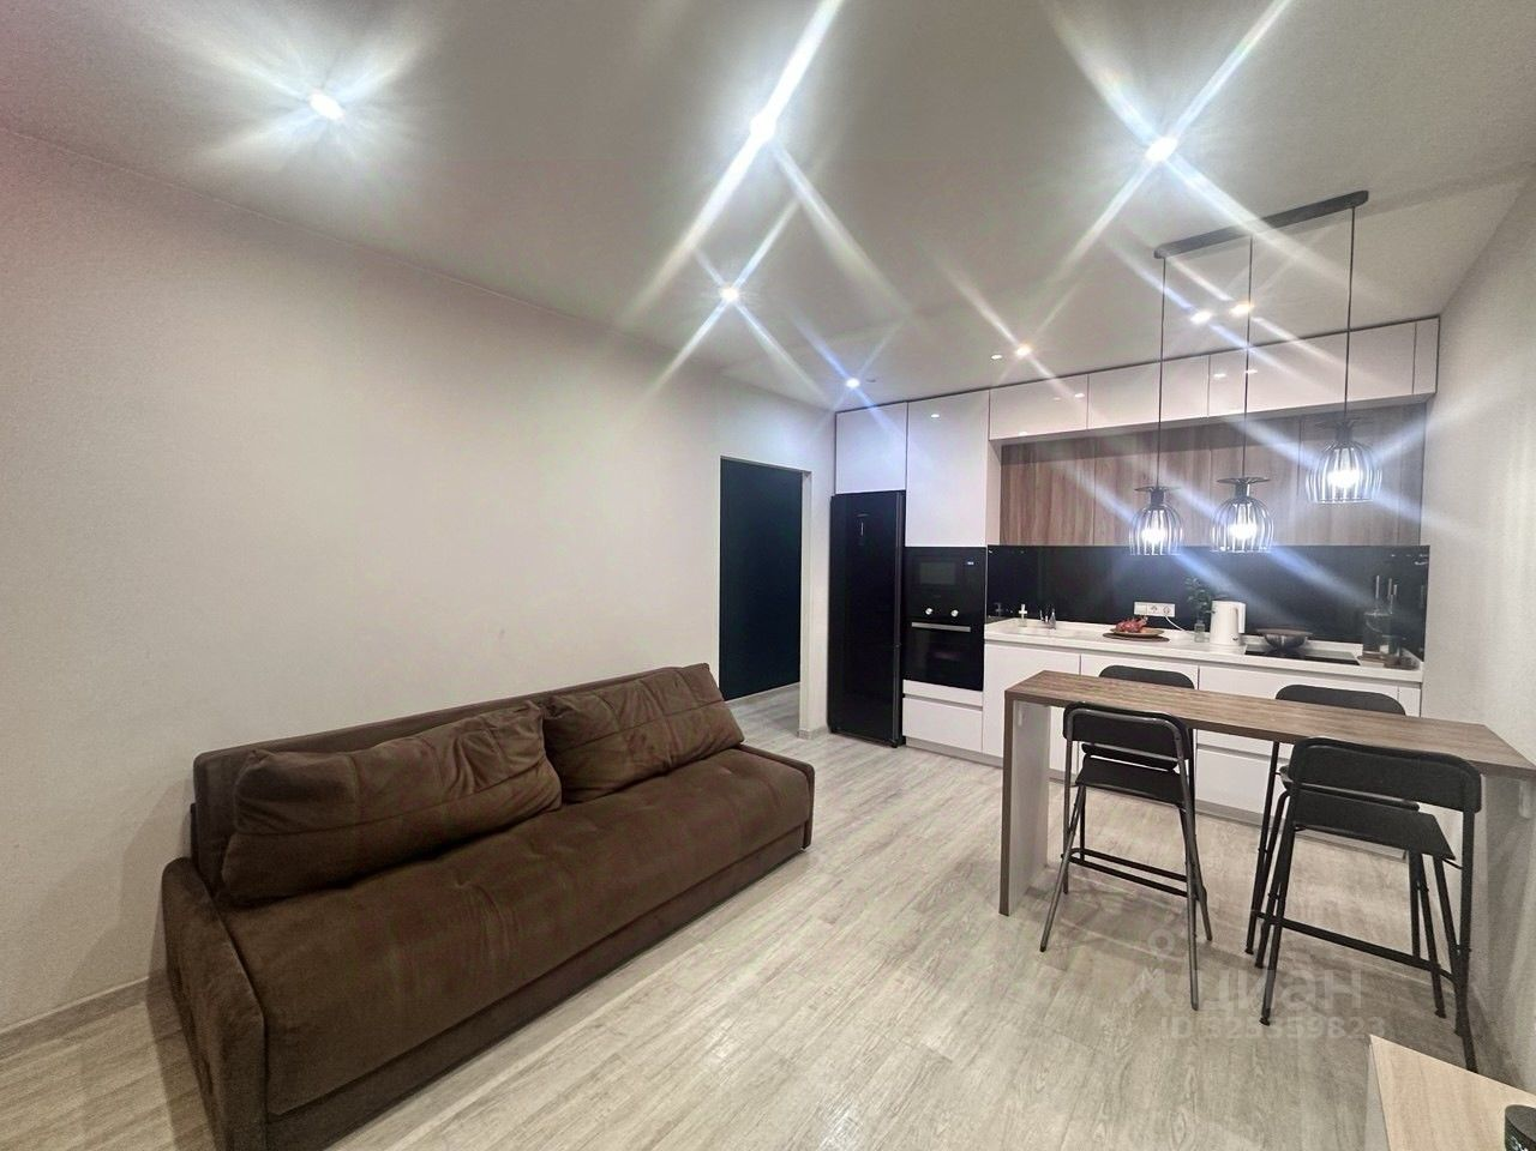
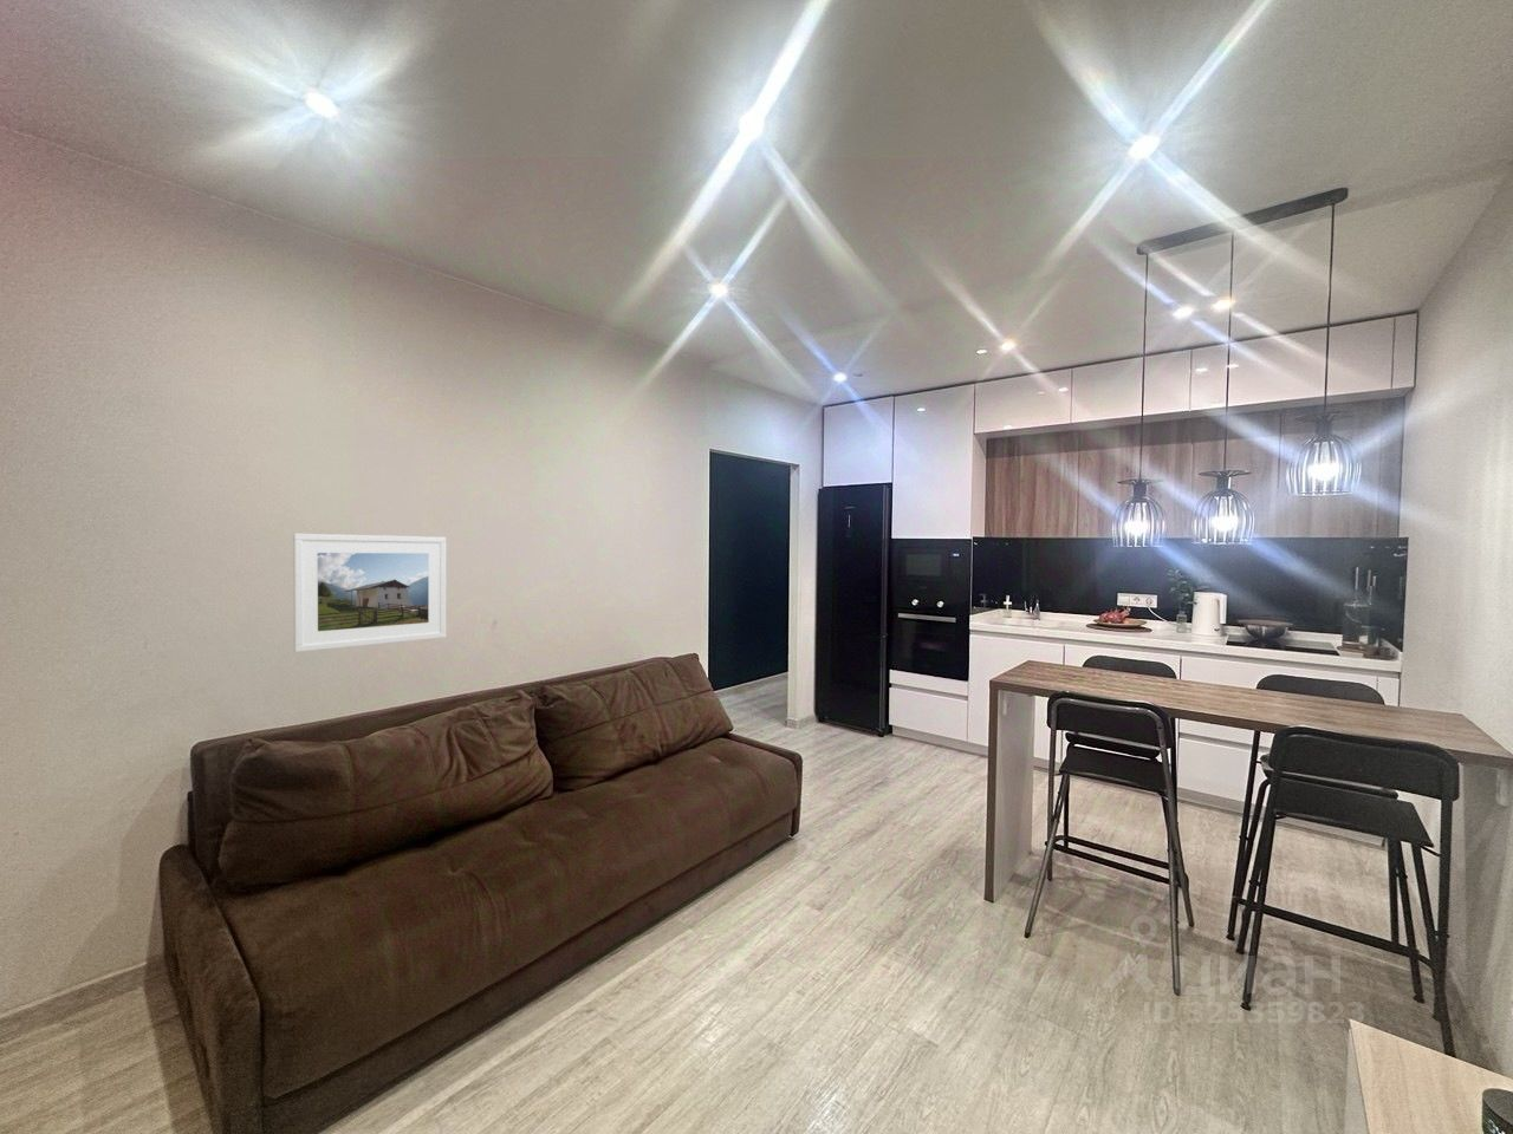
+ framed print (376, 590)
